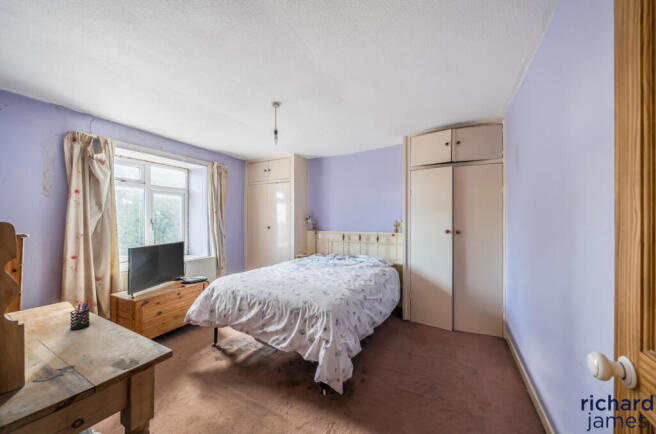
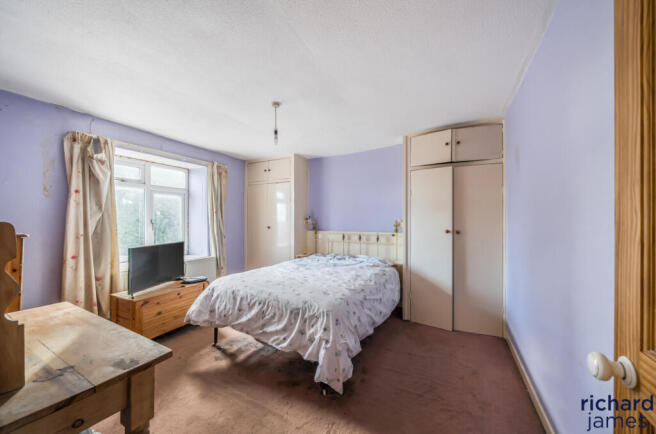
- pen holder (82, 312)
